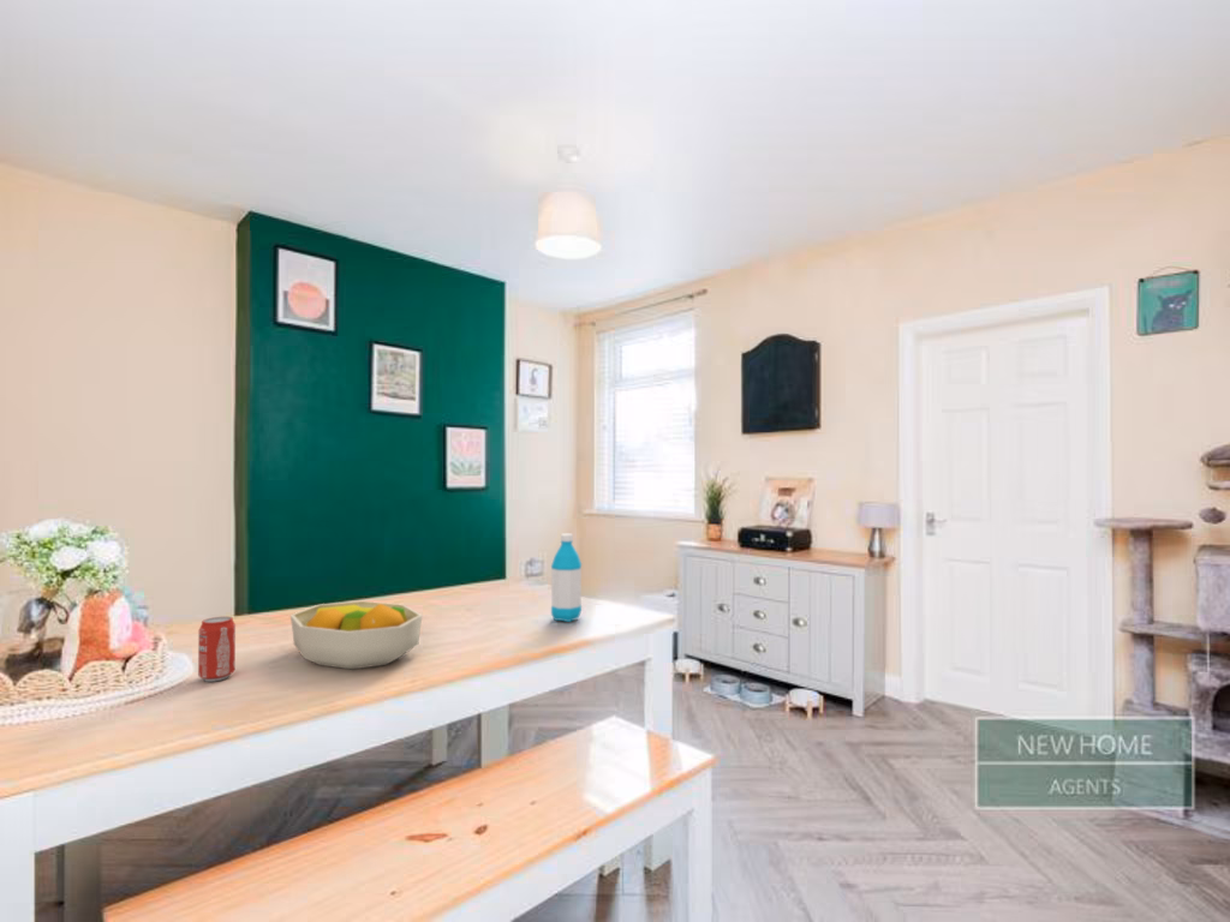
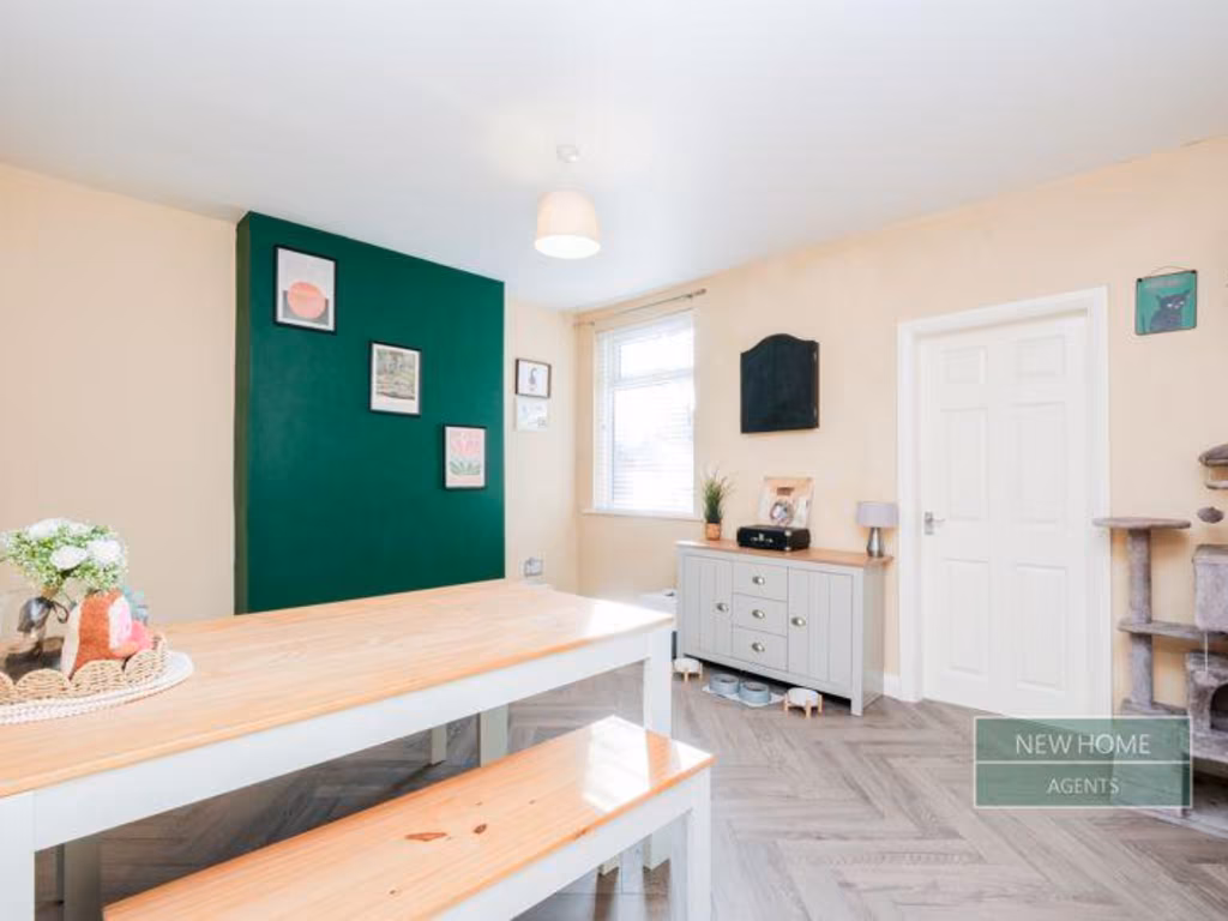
- fruit bowl (356, 625)
- beverage can (216, 648)
- water bottle (566, 576)
